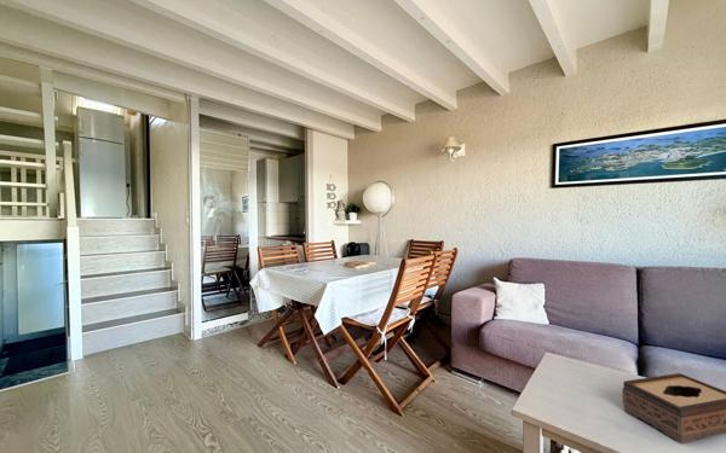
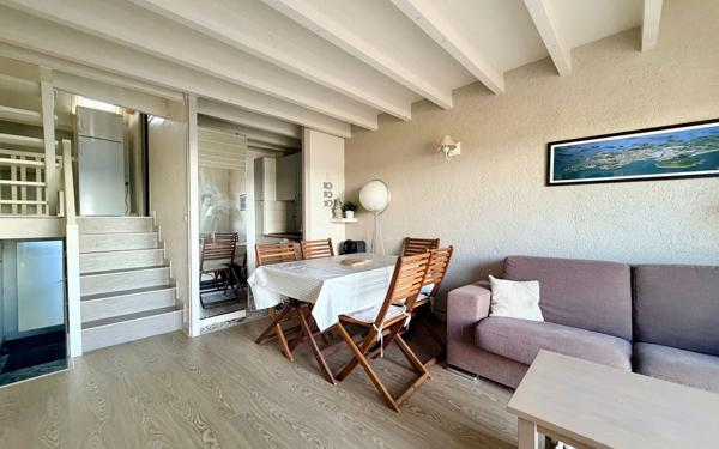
- tissue box (680, 403)
